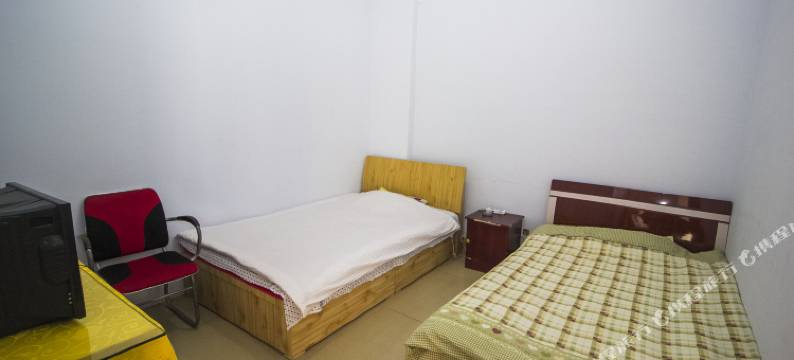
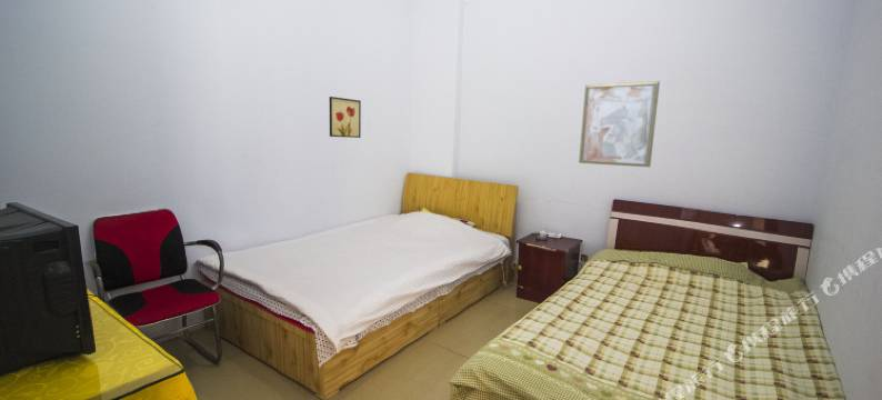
+ wall art (617, 124)
+ wall art (344, 118)
